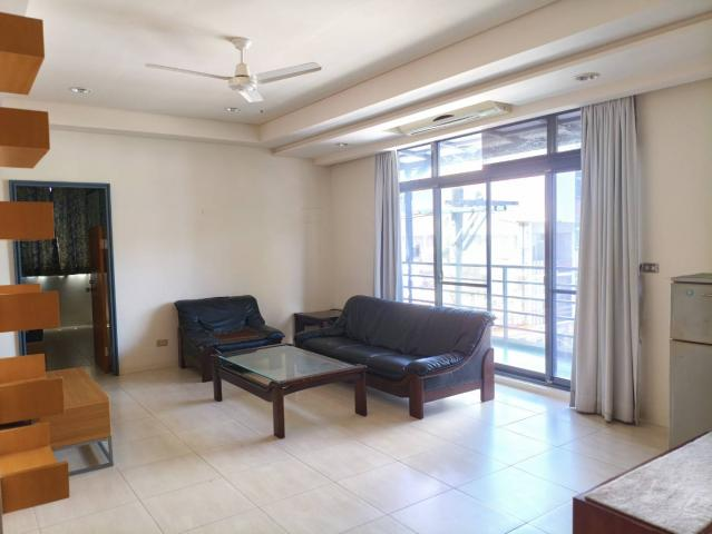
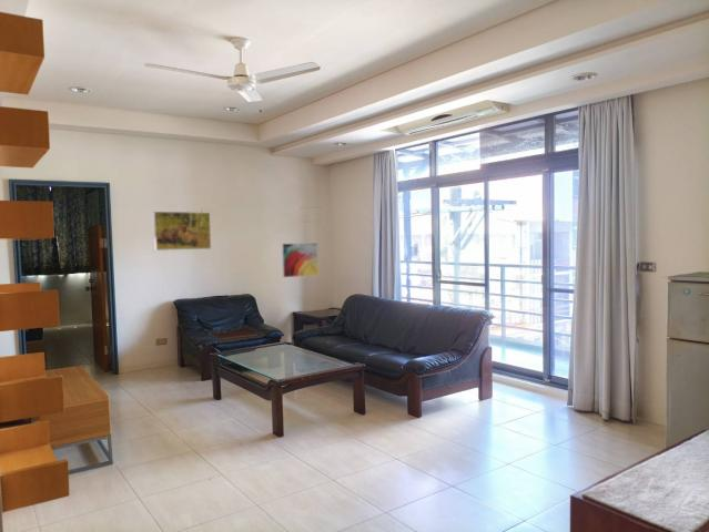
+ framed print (183, 231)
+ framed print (300, 259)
